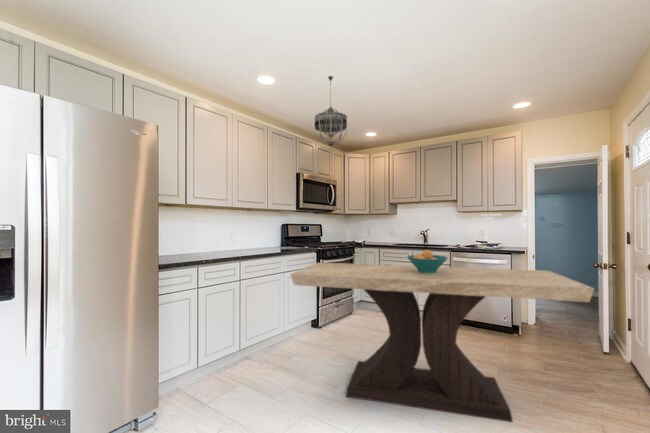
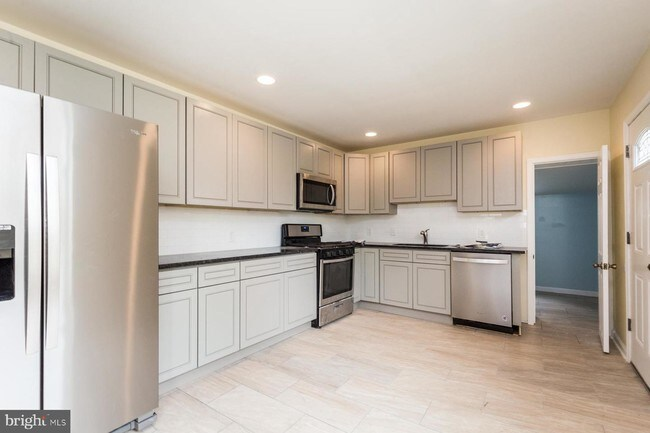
- table (423, 332)
- fruit bowl (427, 260)
- chandelier (330, 112)
